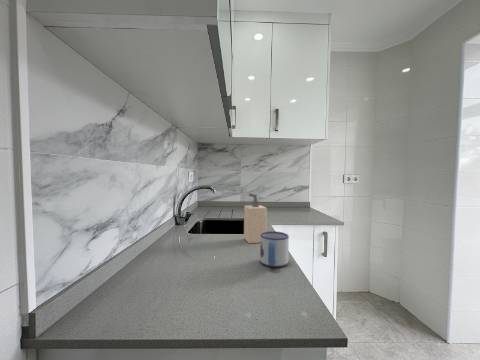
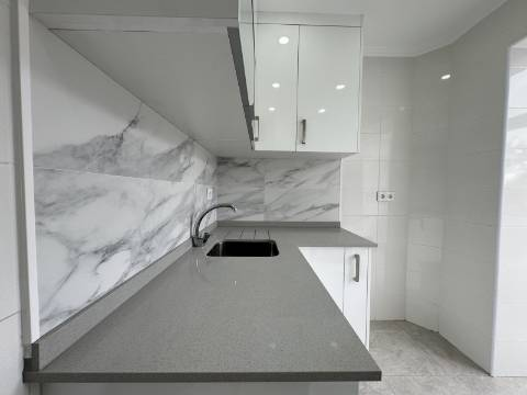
- mug (273, 250)
- soap dispenser (253, 216)
